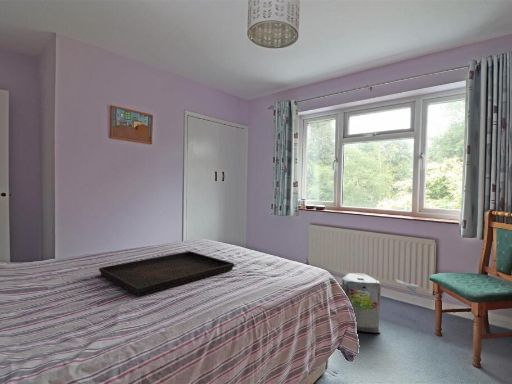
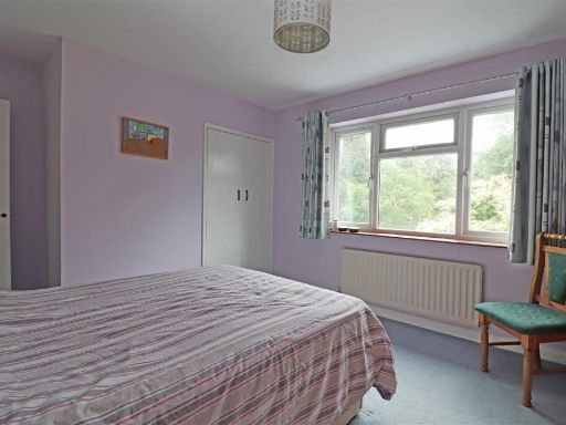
- air purifier (379, 296)
- serving tray (169, 268)
